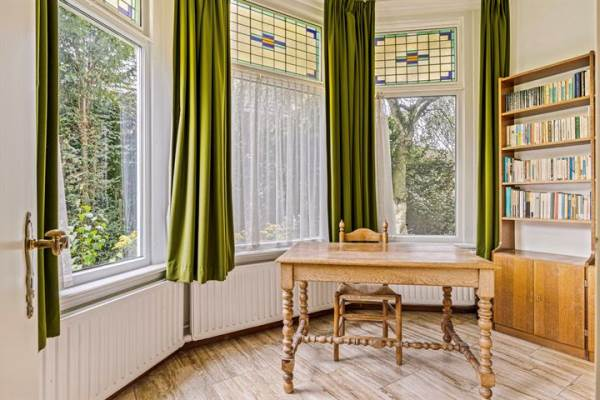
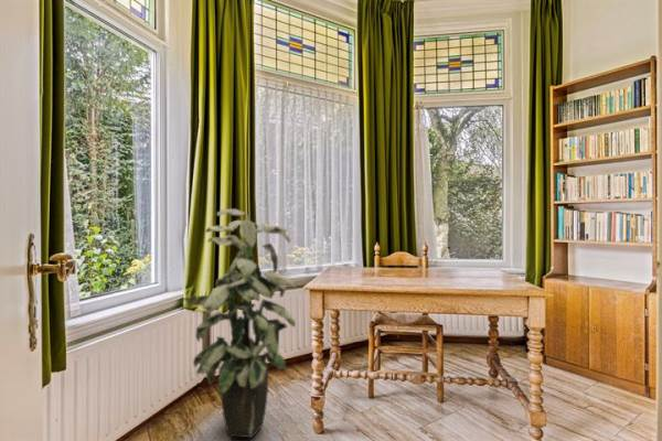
+ indoor plant (241, 318)
